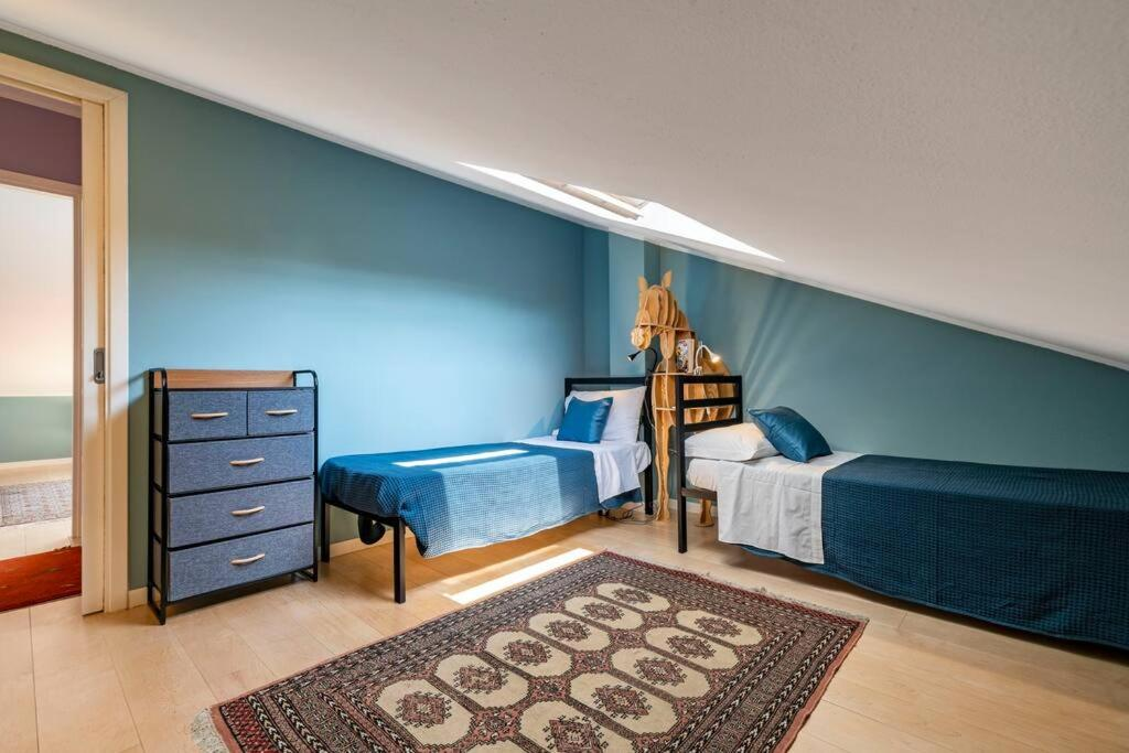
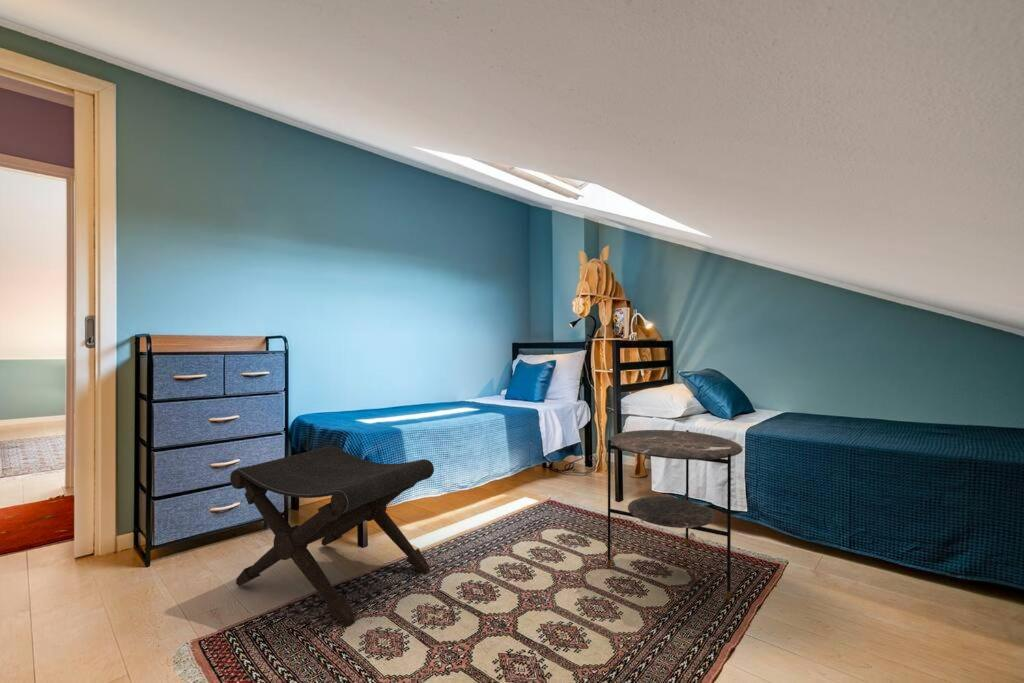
+ footstool (335, 520)
+ side table (673, 503)
